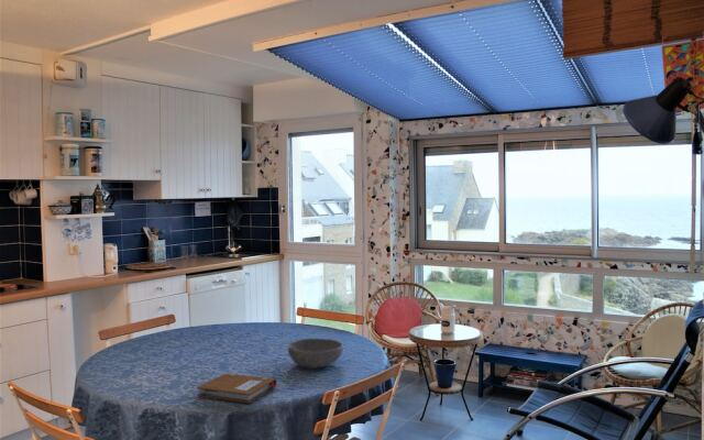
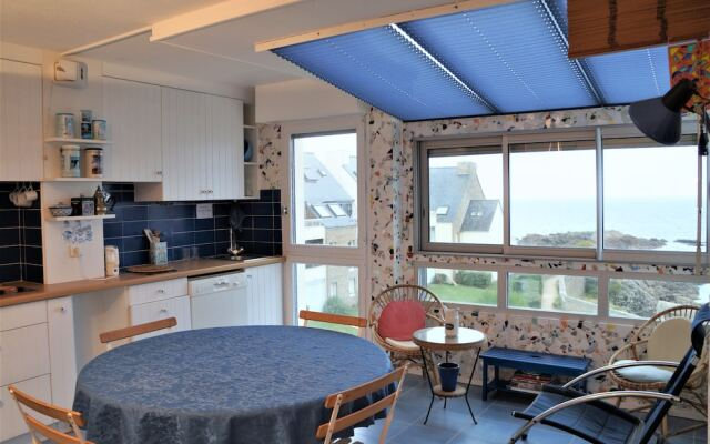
- bowl (316, 354)
- notebook (239, 386)
